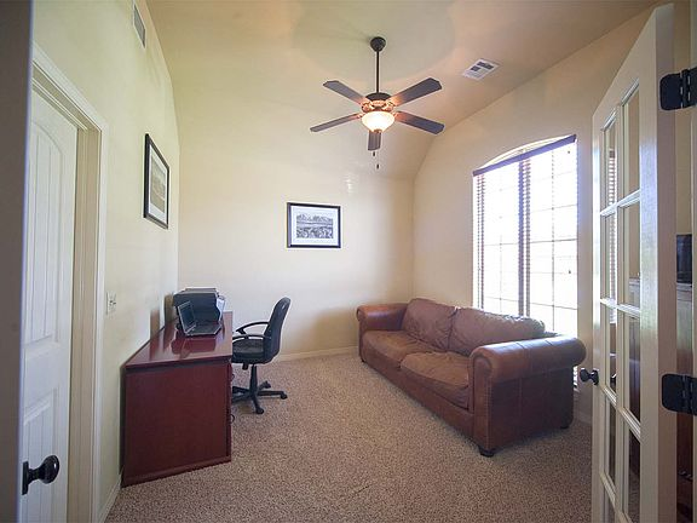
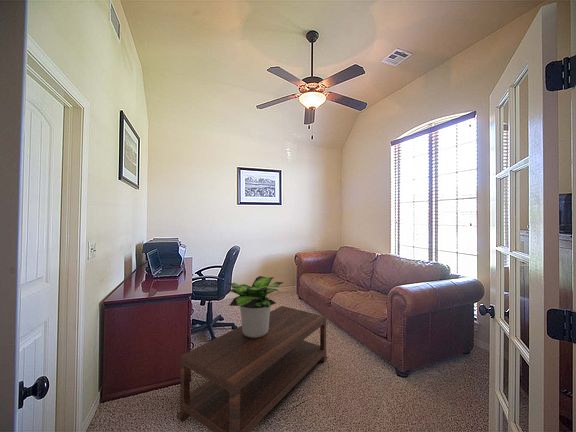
+ coffee table (265, 358)
+ potted plant (251, 308)
